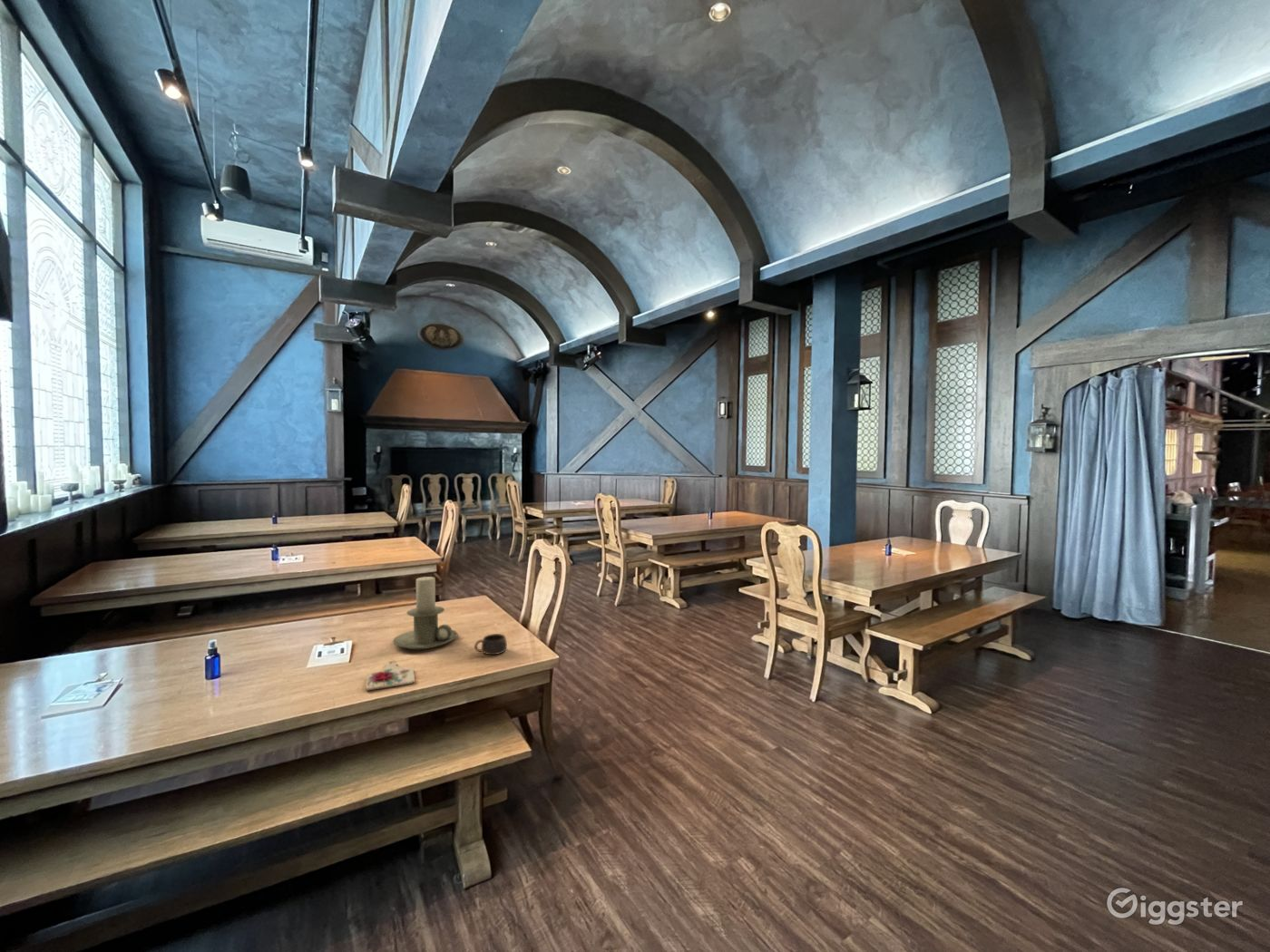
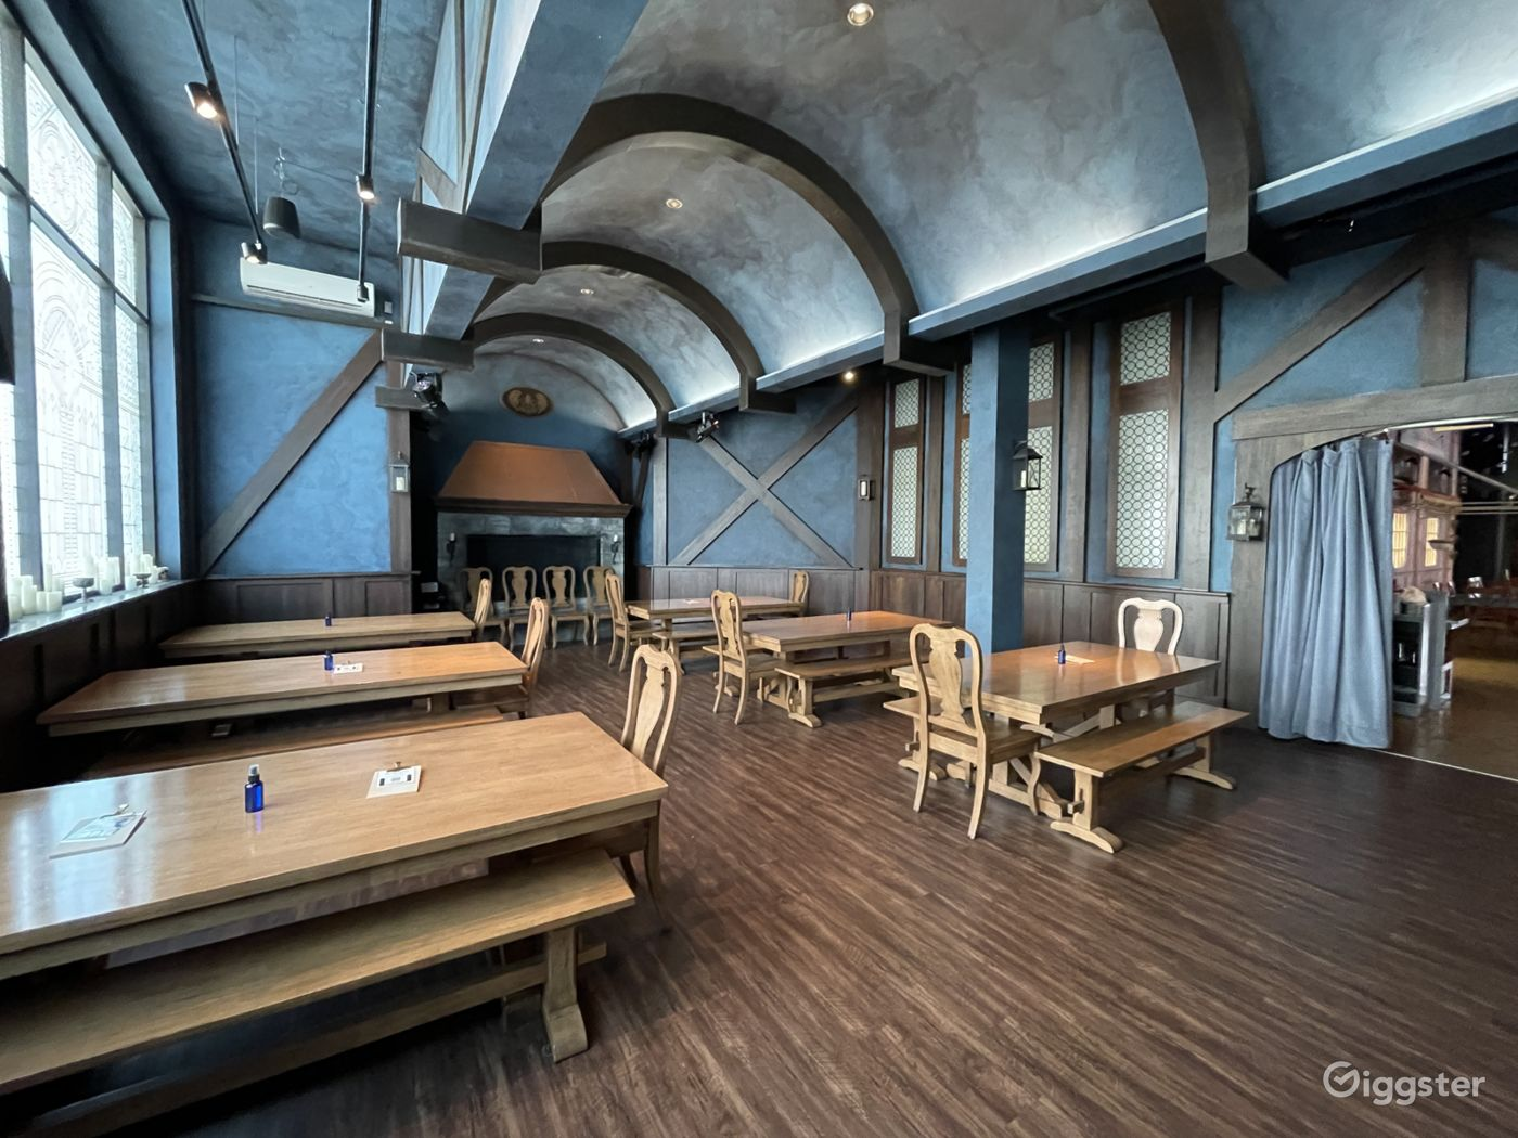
- cutting board (390, 670)
- candle holder (425, 609)
- cup (490, 644)
